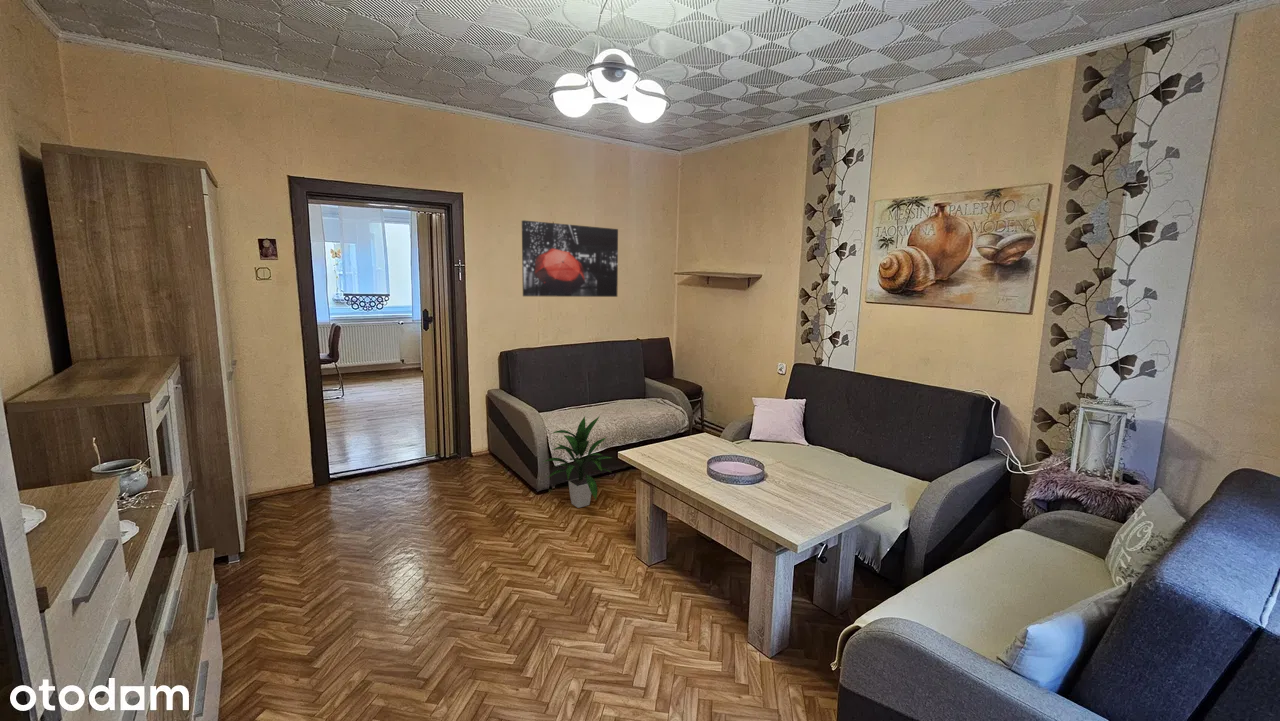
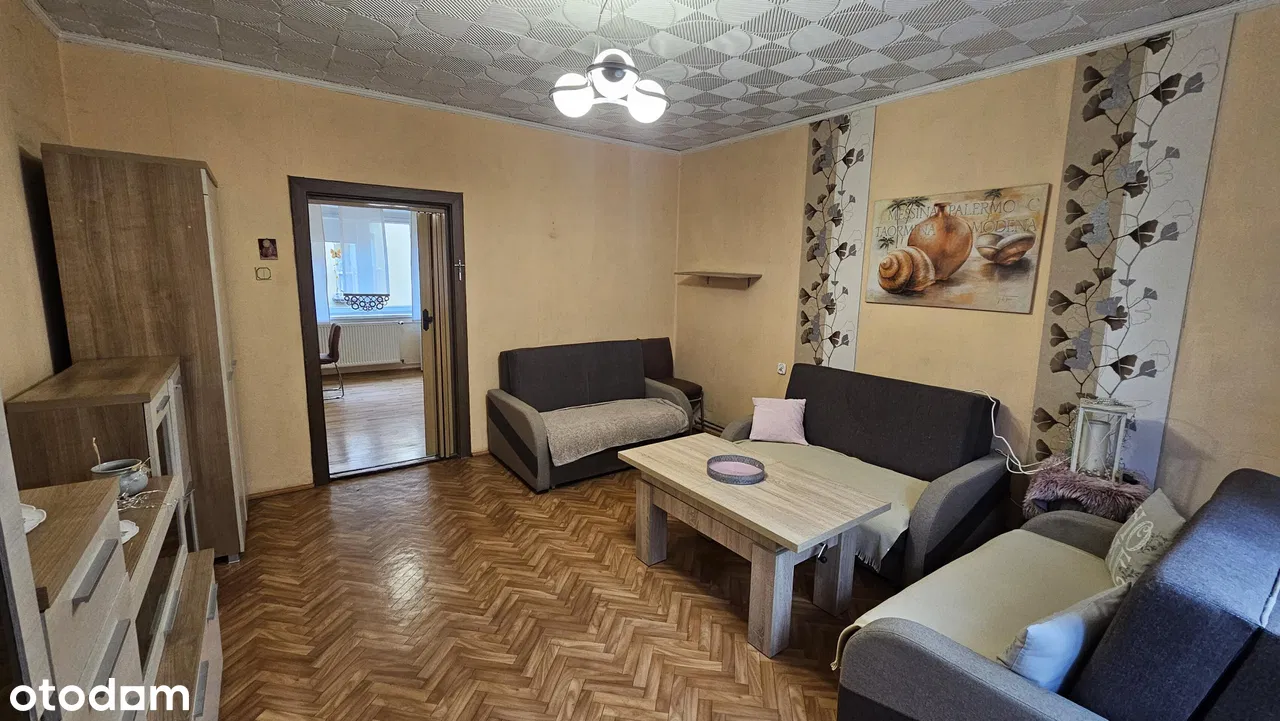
- wall art (572, 261)
- indoor plant (580, 462)
